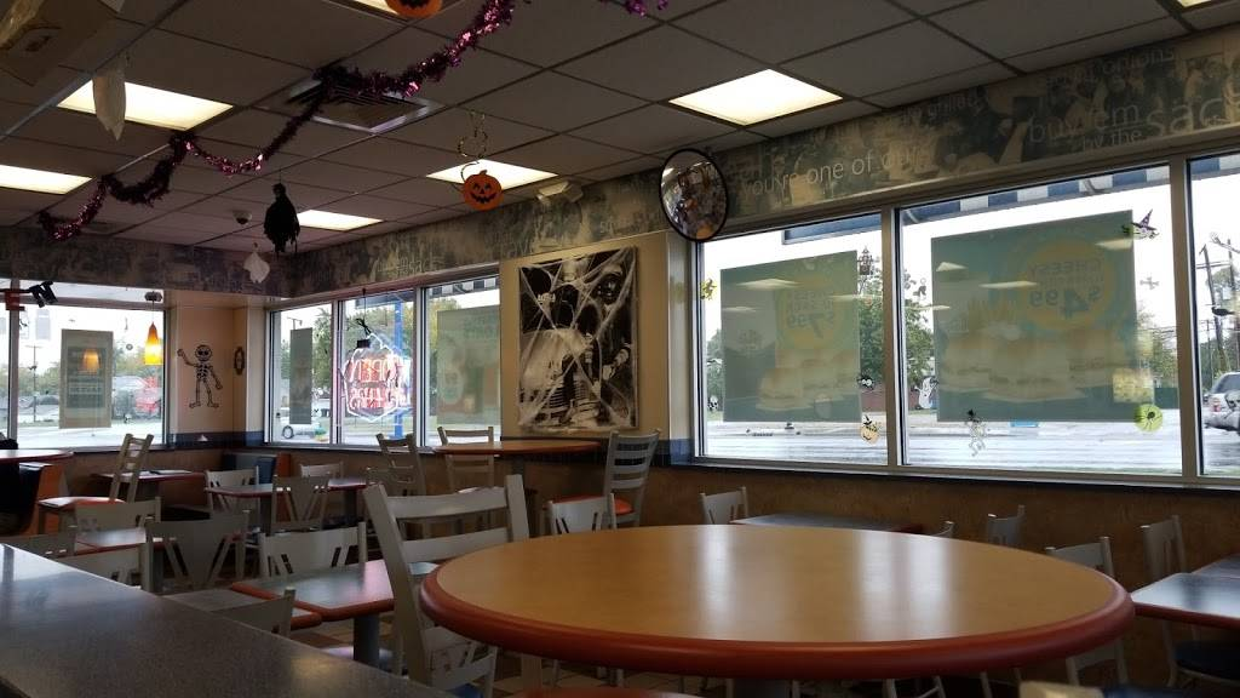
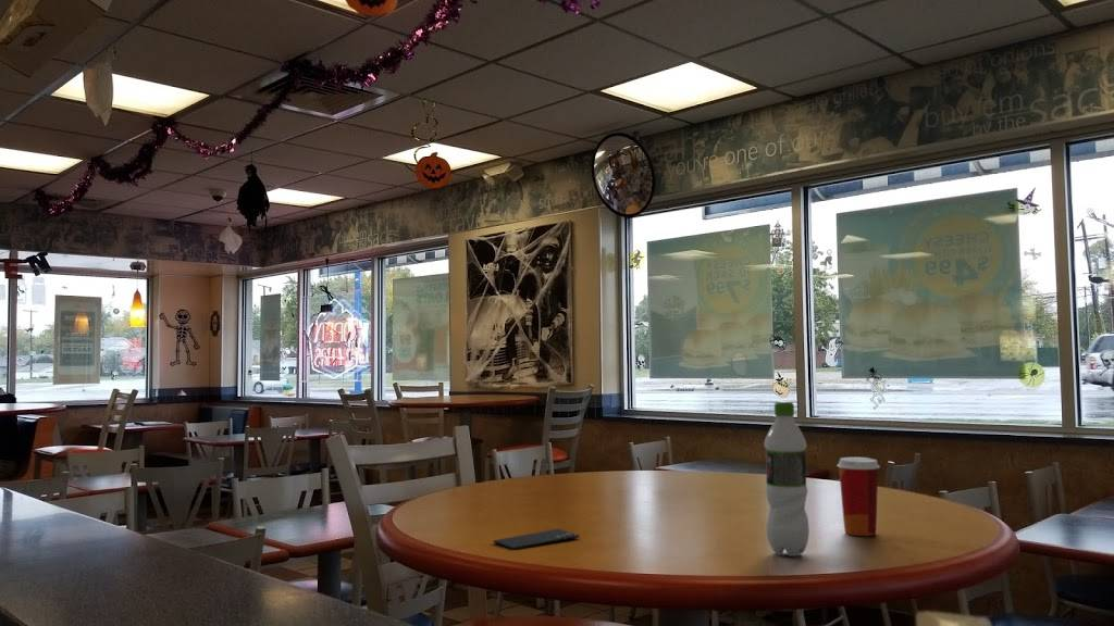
+ pop (785, 476)
+ smartphone (536, 538)
+ paper cup (858, 496)
